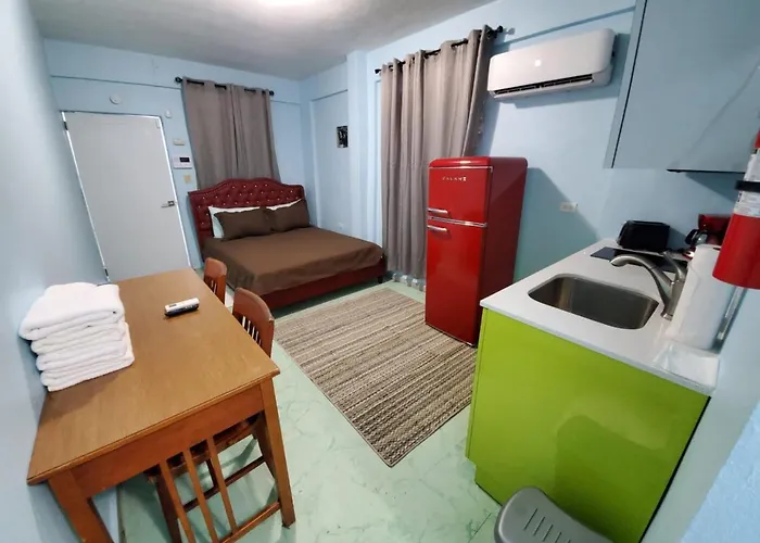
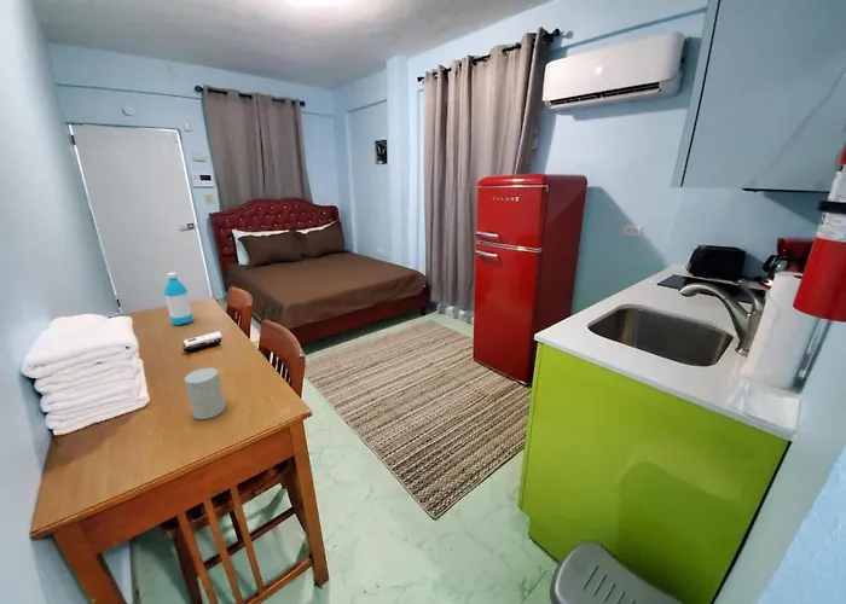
+ water bottle (176, 298)
+ cup (205, 393)
